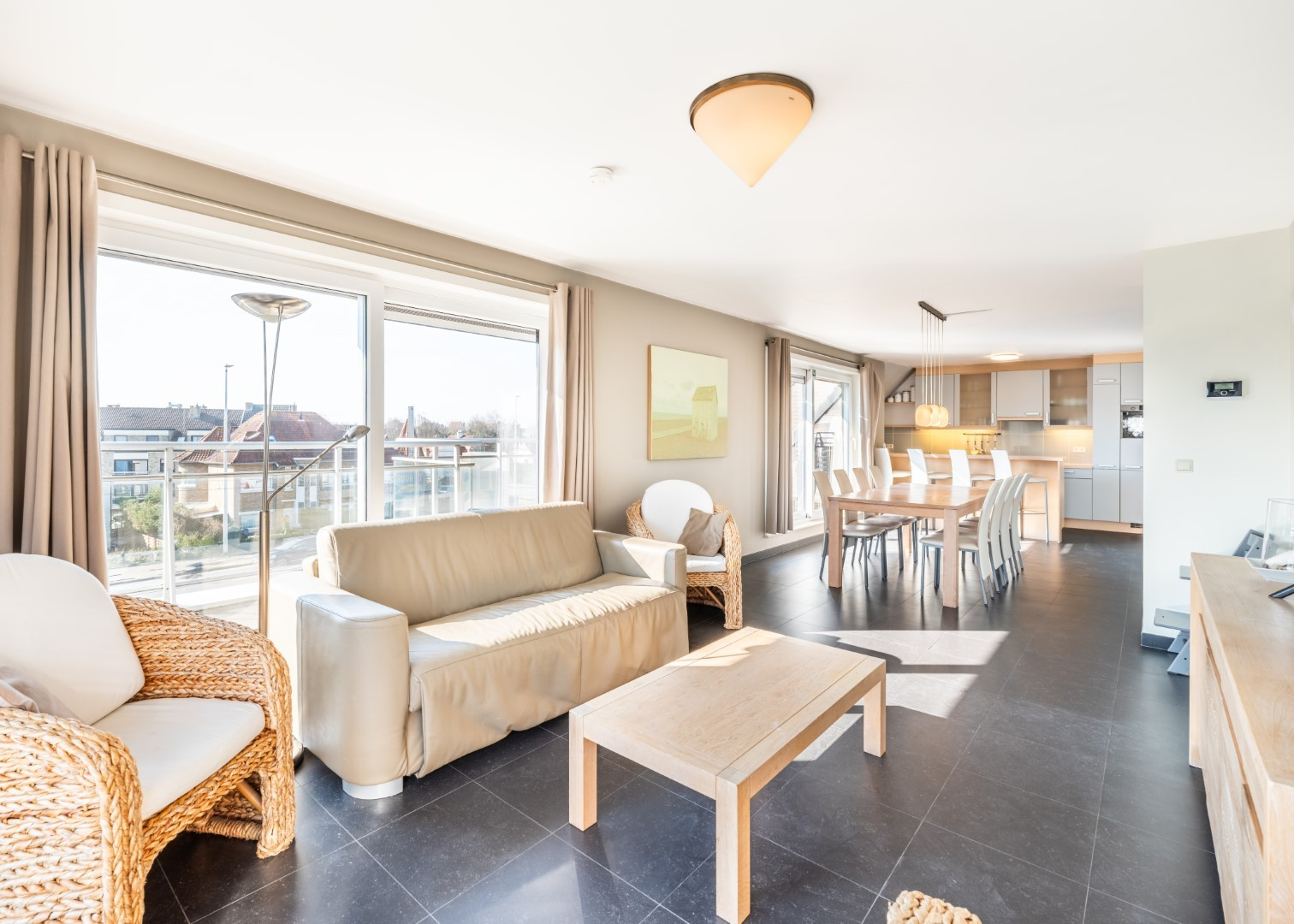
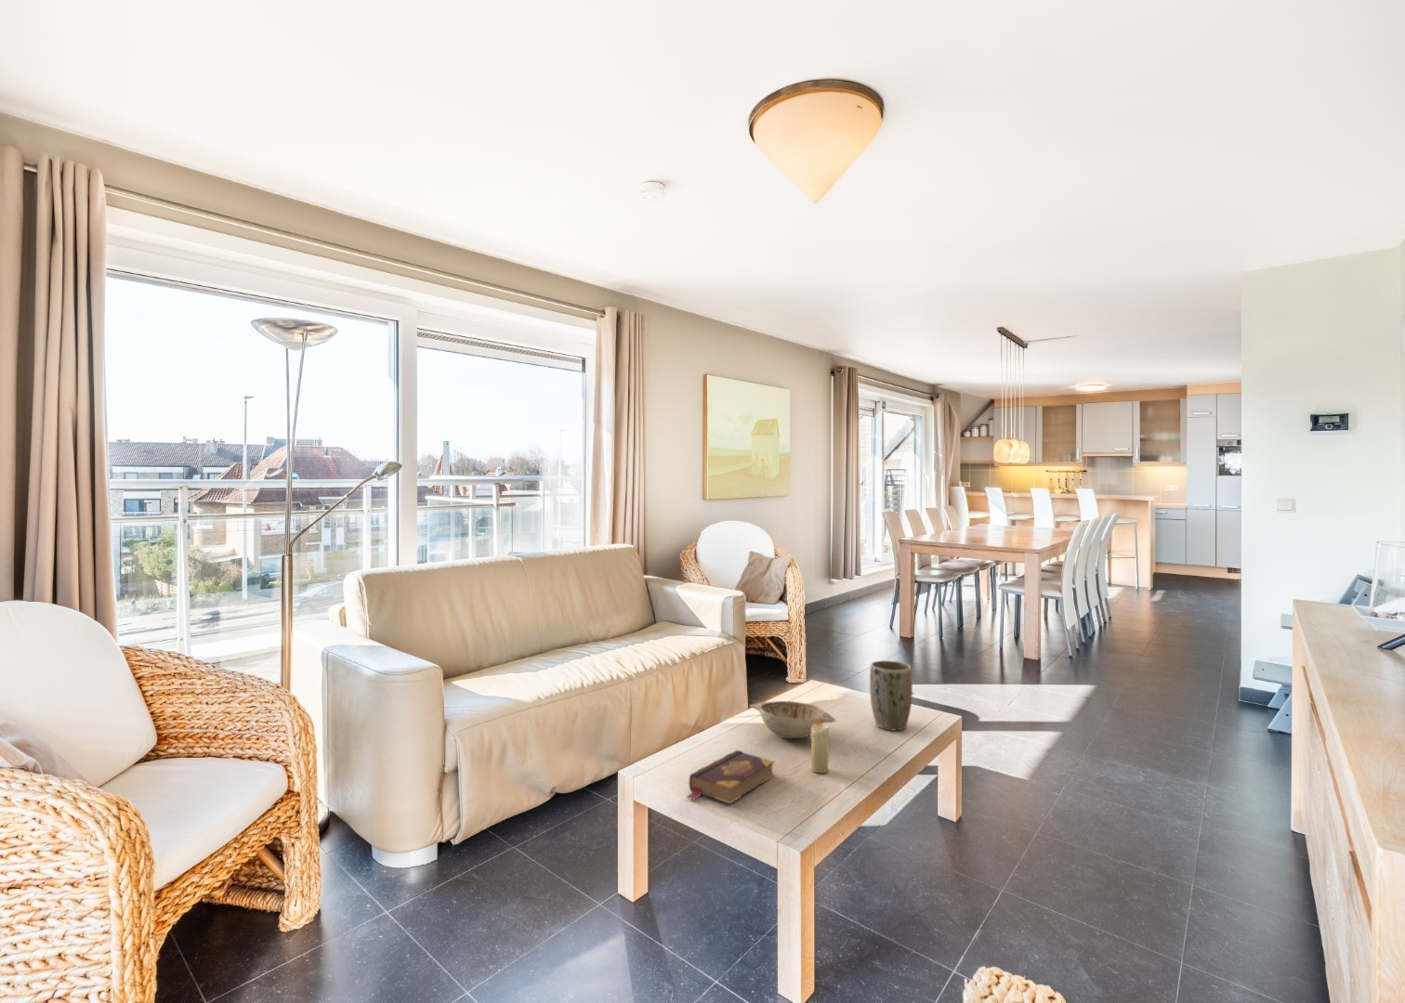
+ plant pot (890, 695)
+ candle (820, 742)
+ decorative bowl (792, 721)
+ book (729, 776)
